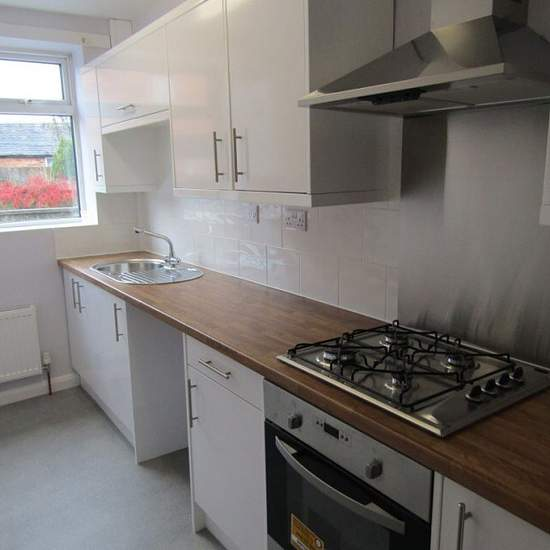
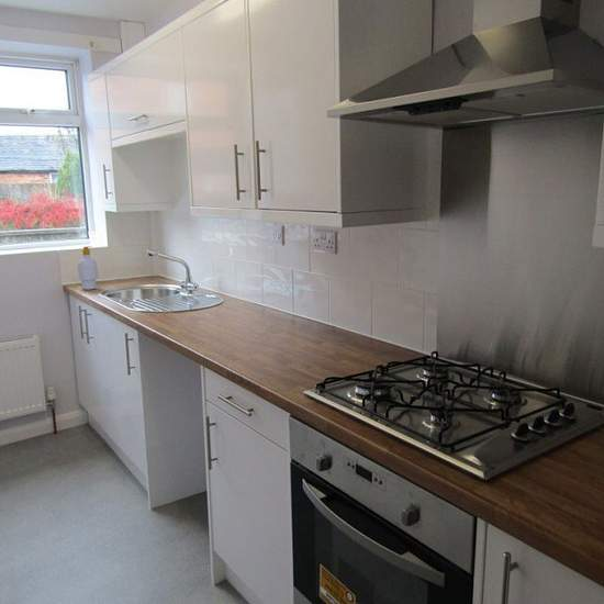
+ soap bottle (87, 267)
